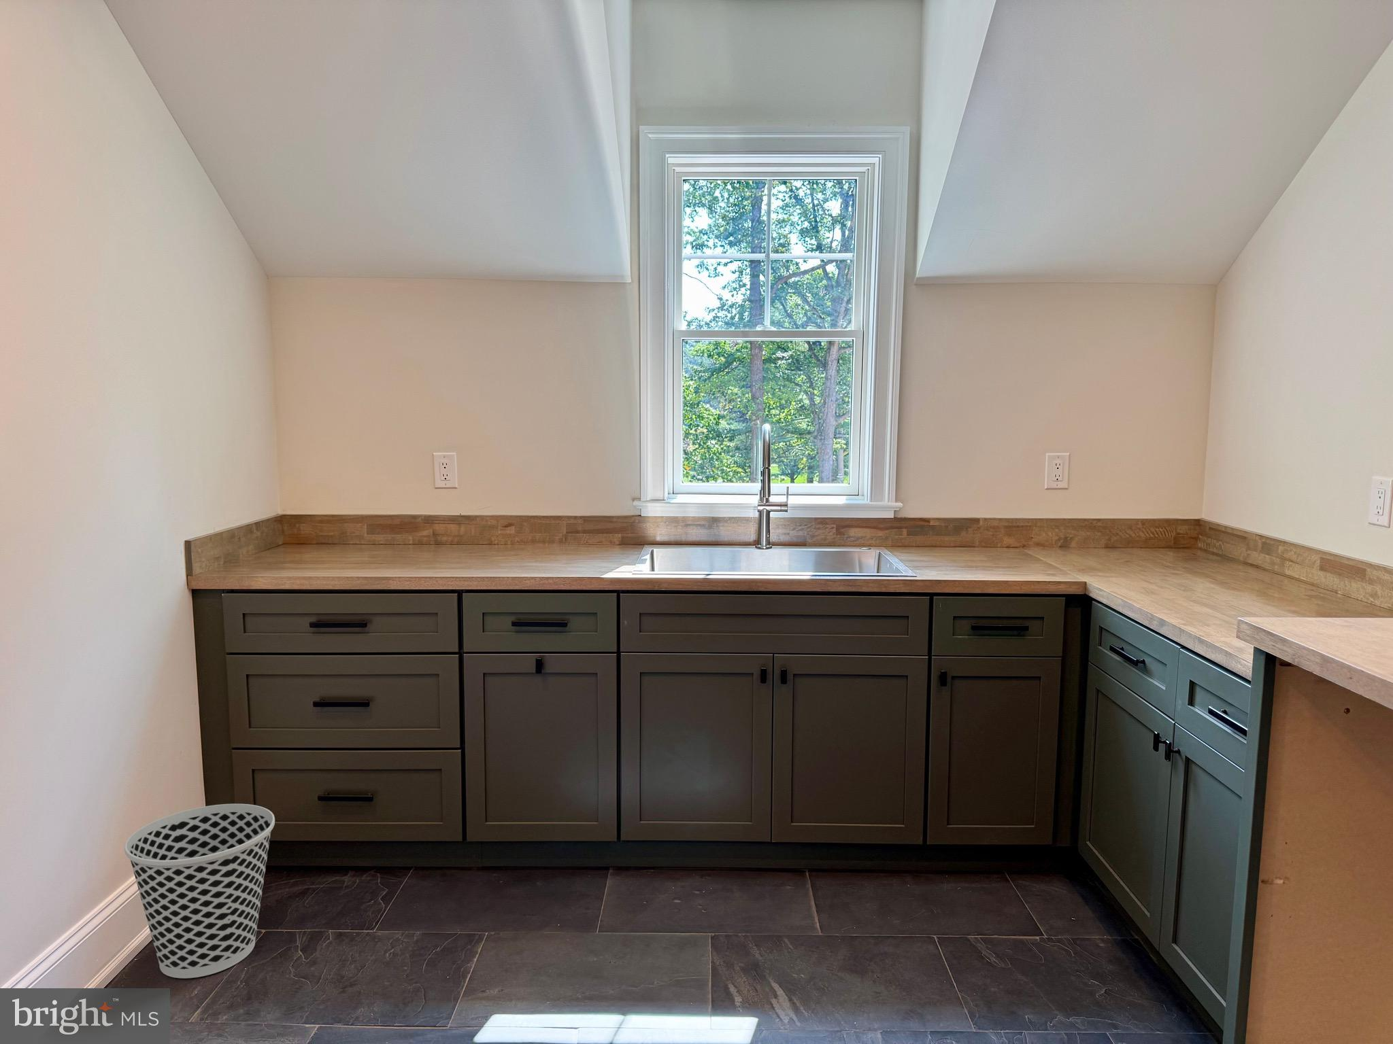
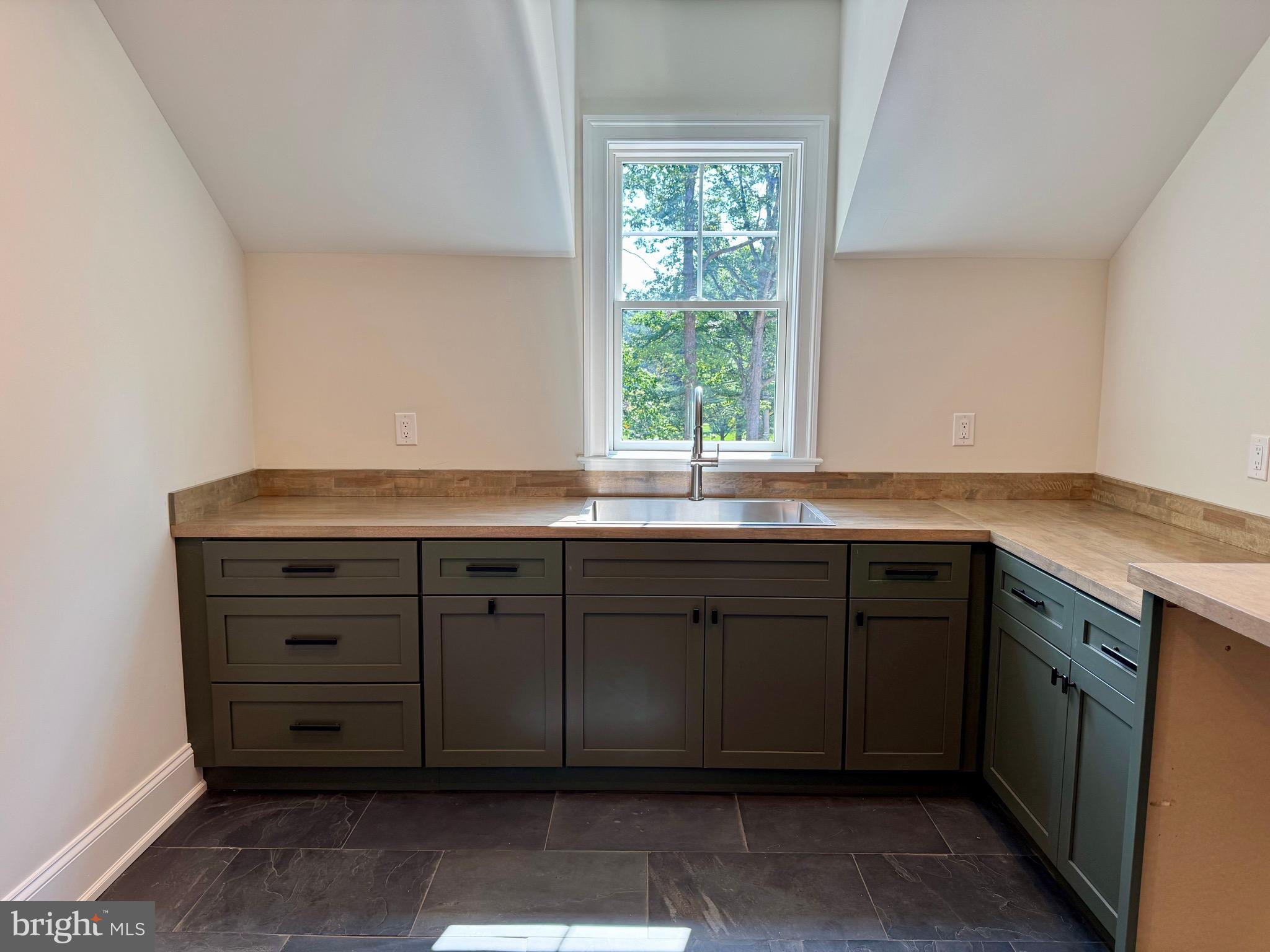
- wastebasket (205, 892)
